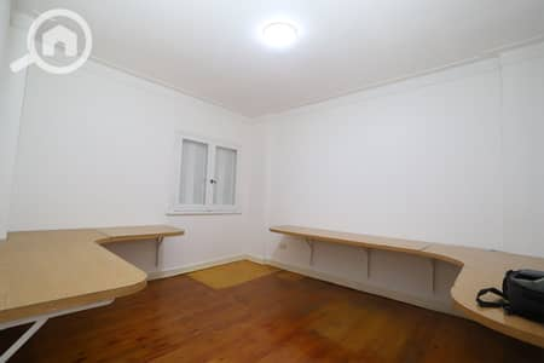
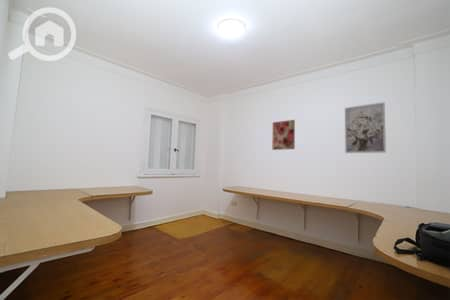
+ wall art (283, 135)
+ wall art (364, 128)
